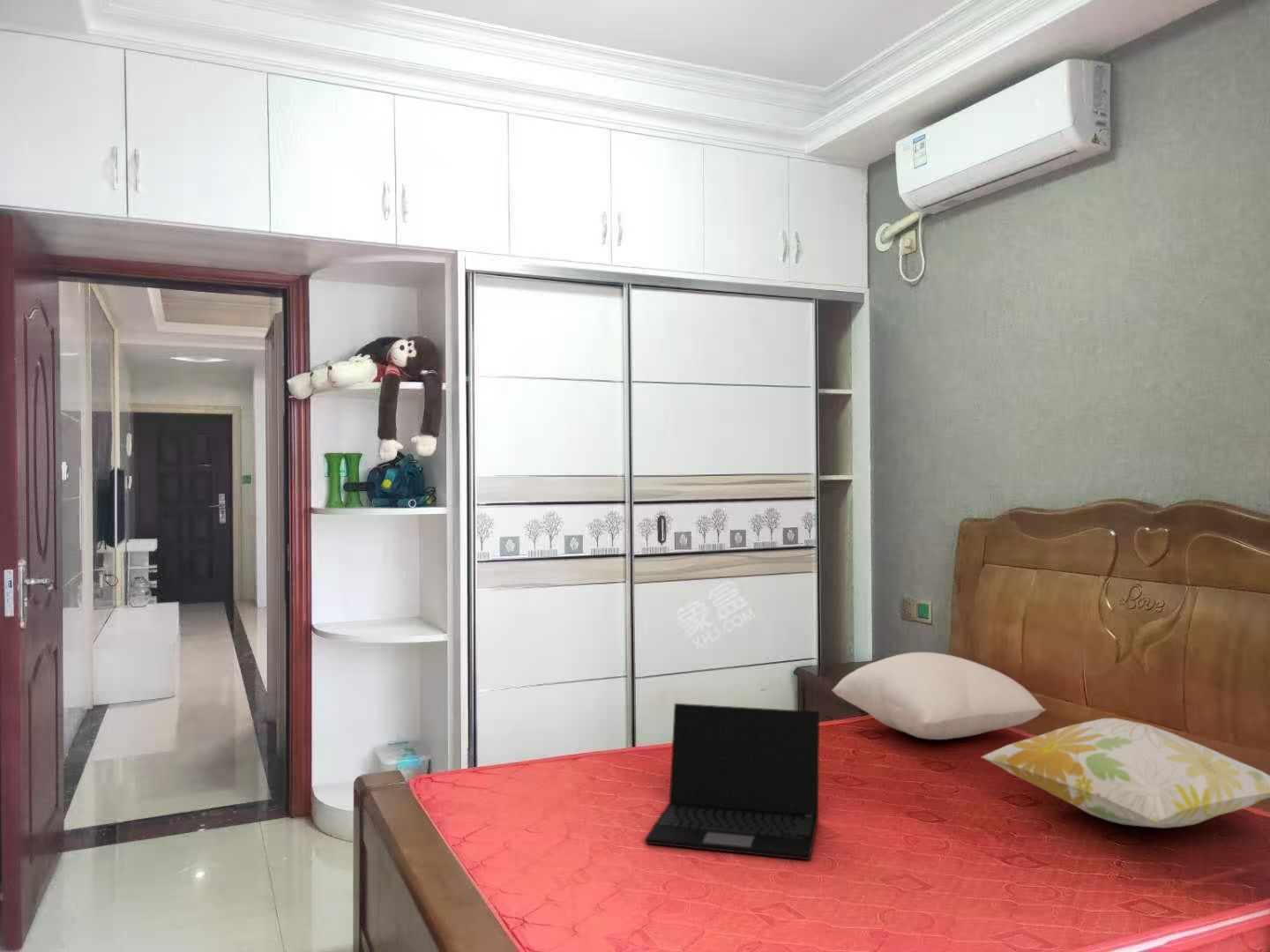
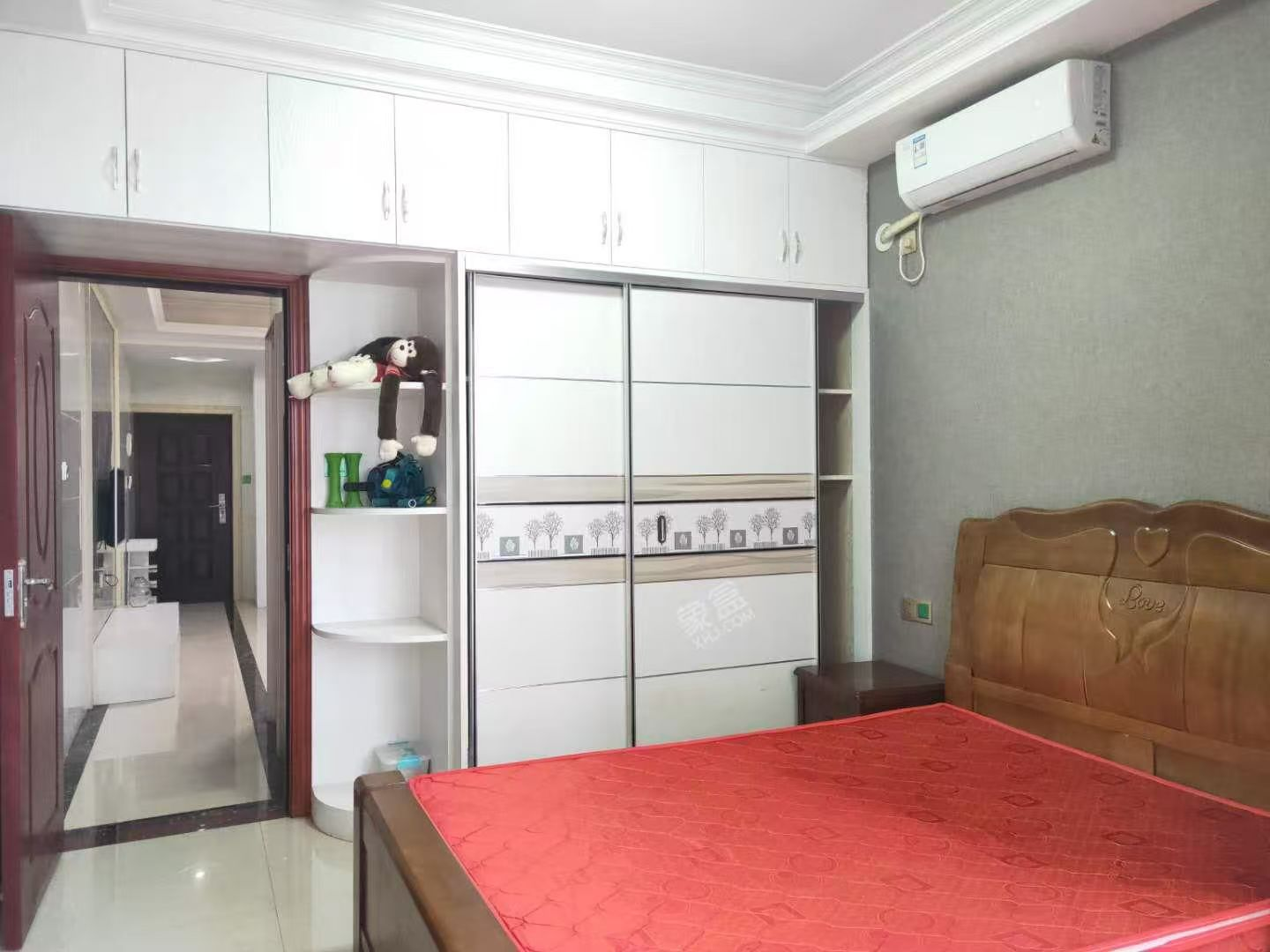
- decorative pillow (1130, 771)
- laptop (736, 774)
- pillow (935, 694)
